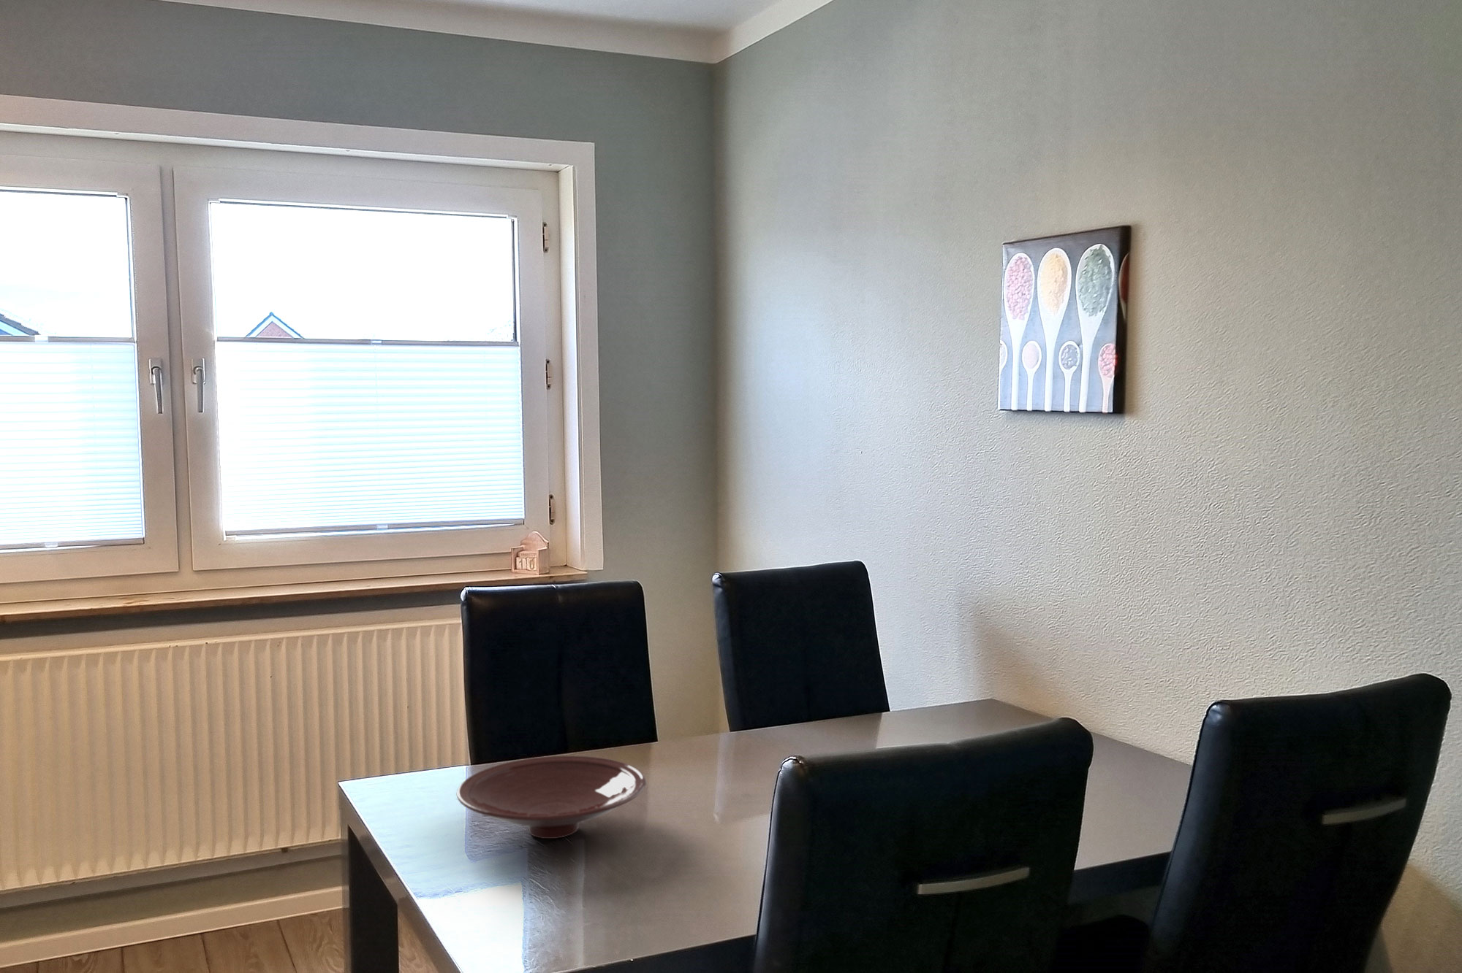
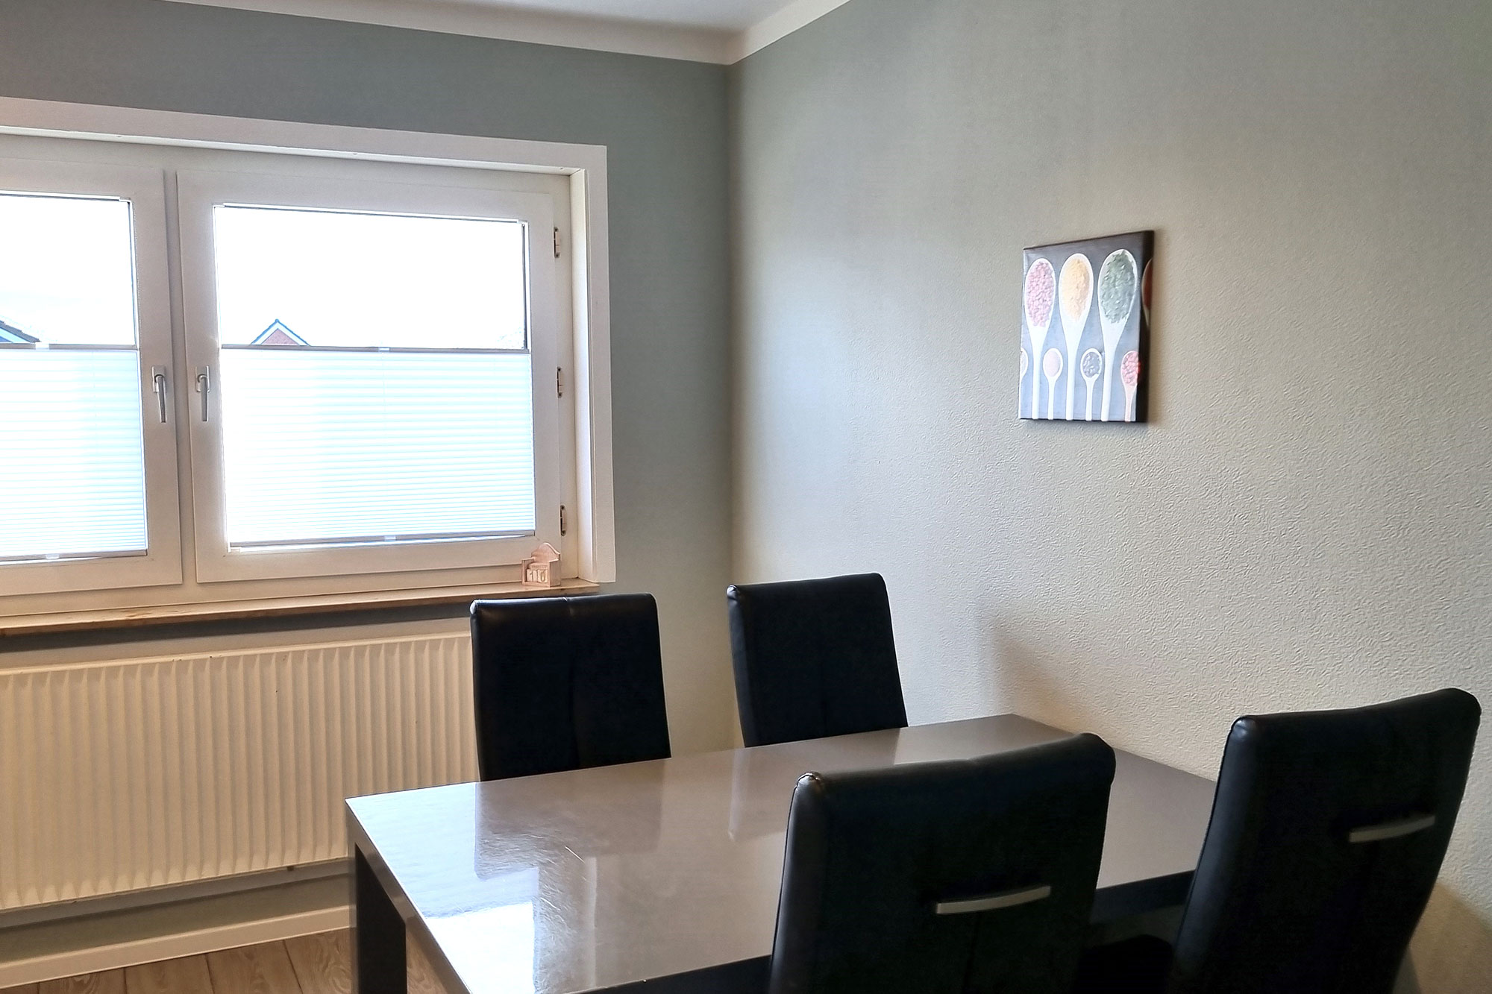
- bowl (552, 807)
